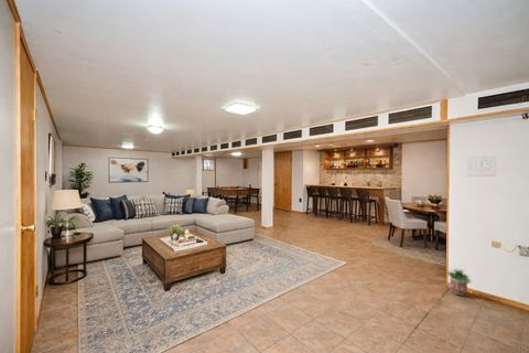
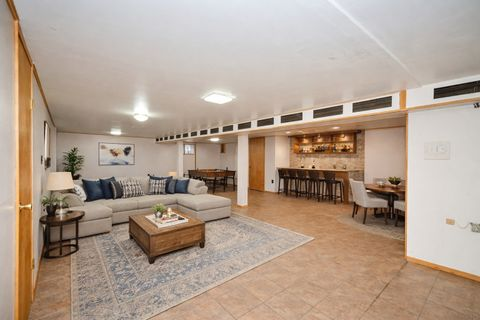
- potted plant (458, 280)
